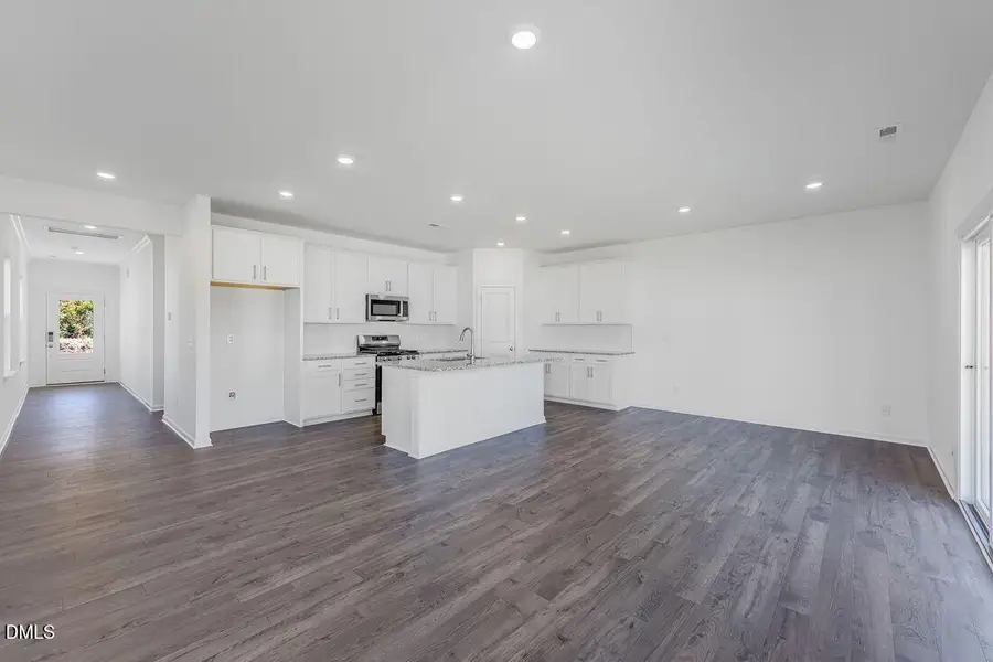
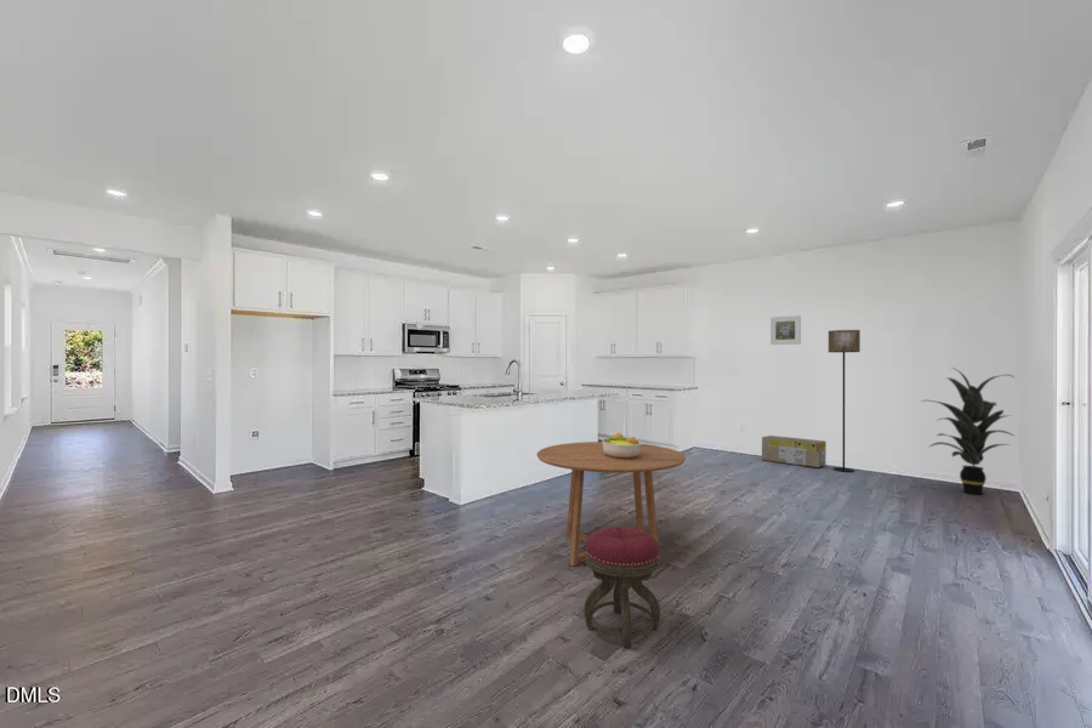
+ cardboard box (792, 450)
+ stool (621, 581)
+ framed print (785, 330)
+ floor lamp (843, 400)
+ indoor plant (967, 428)
+ fruit bowl (621, 444)
+ dining table (635, 501)
